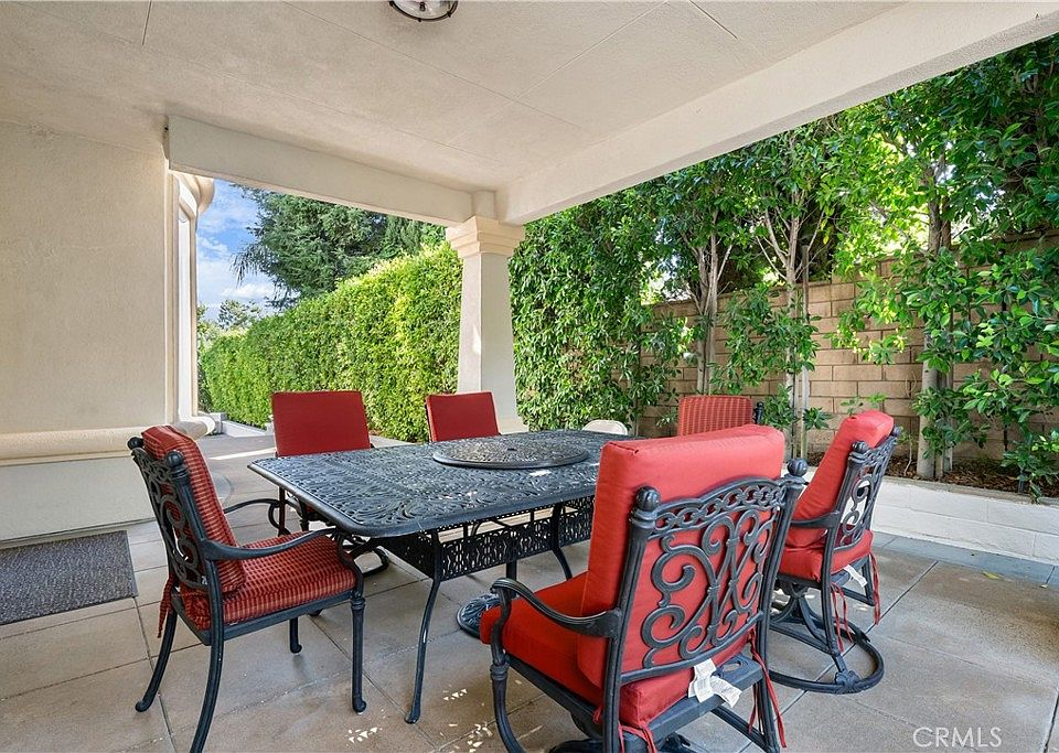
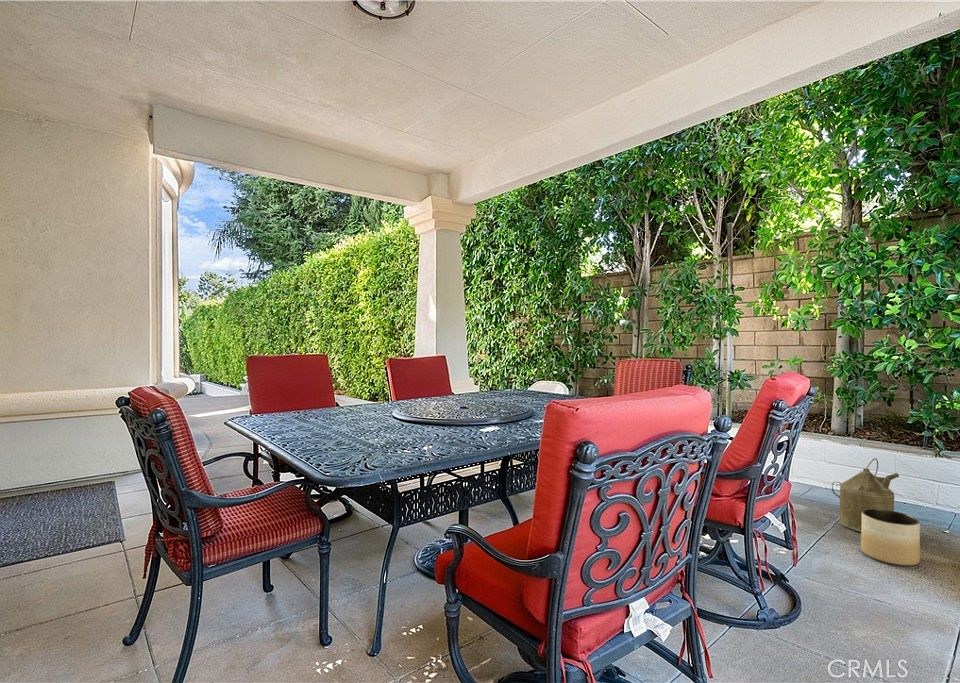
+ planter (889, 536)
+ watering can (863, 491)
